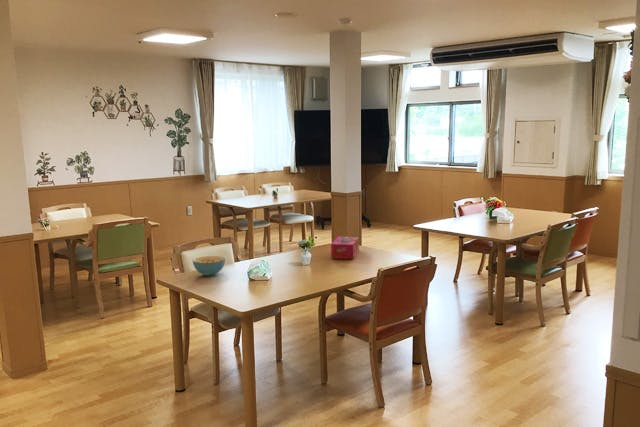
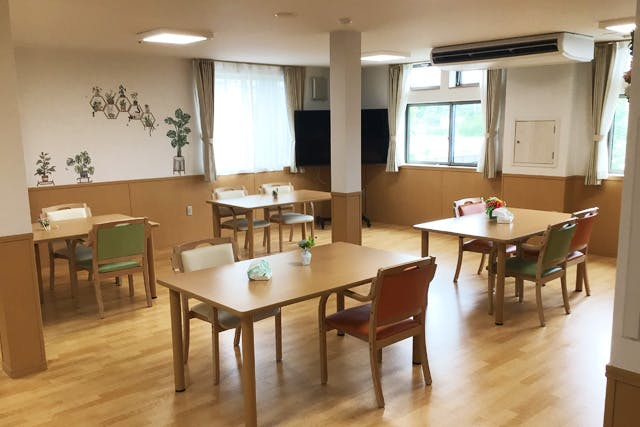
- cereal bowl (209, 267)
- tissue box (345, 247)
